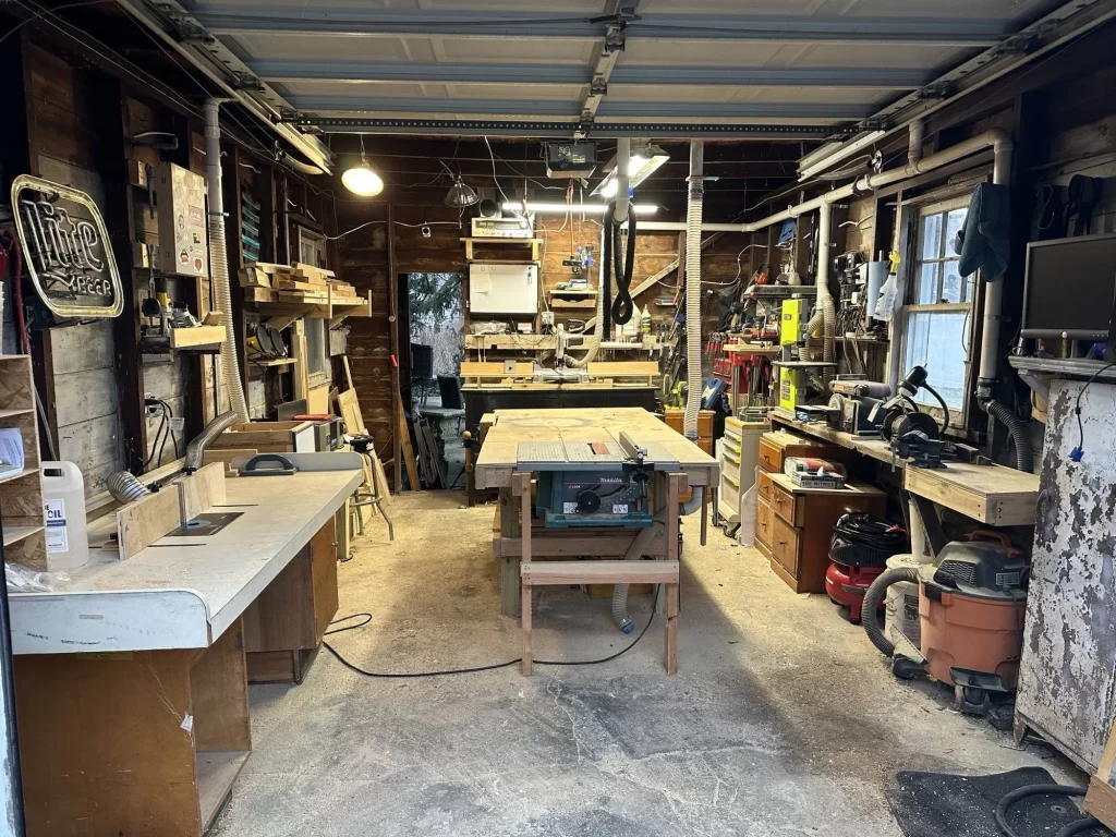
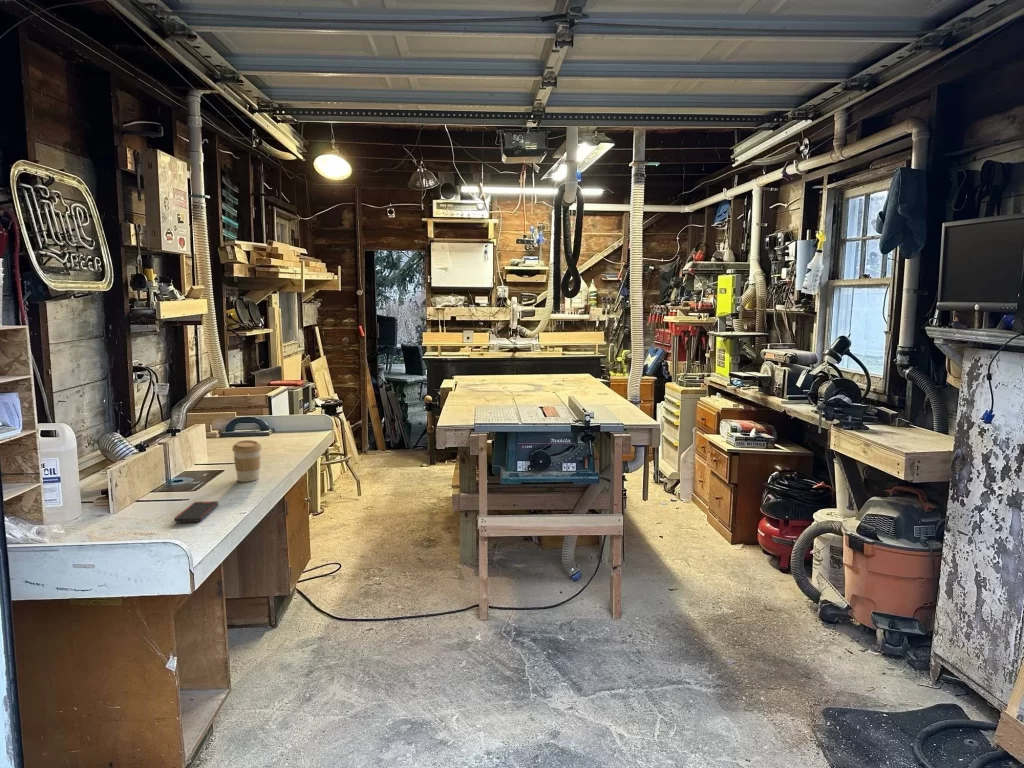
+ coffee cup (247, 460)
+ smartphone (197, 511)
